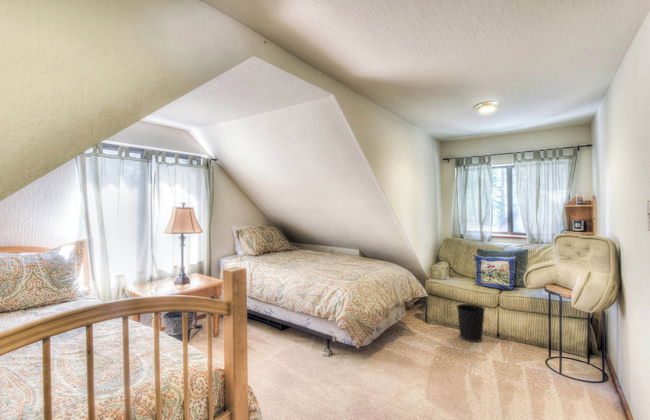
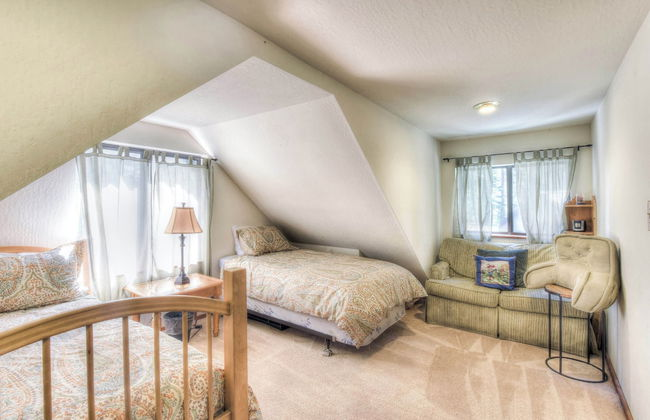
- wastebasket (470, 322)
